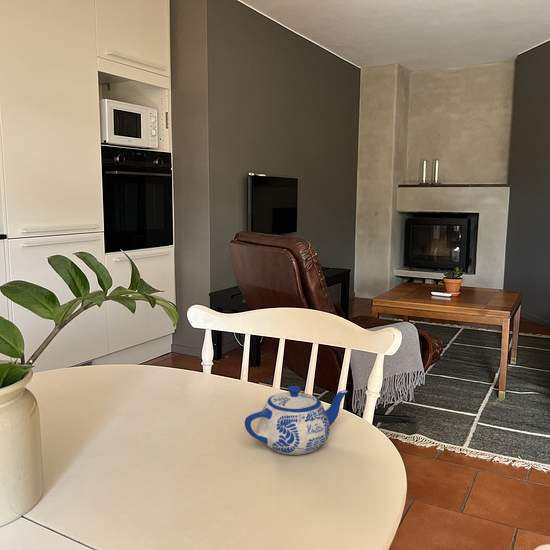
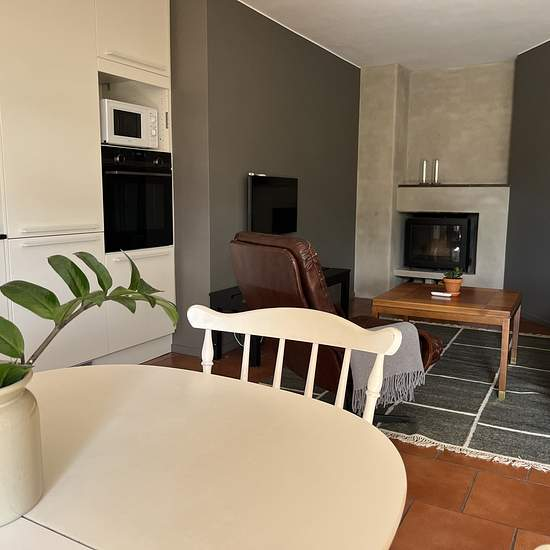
- teapot (299, 414)
